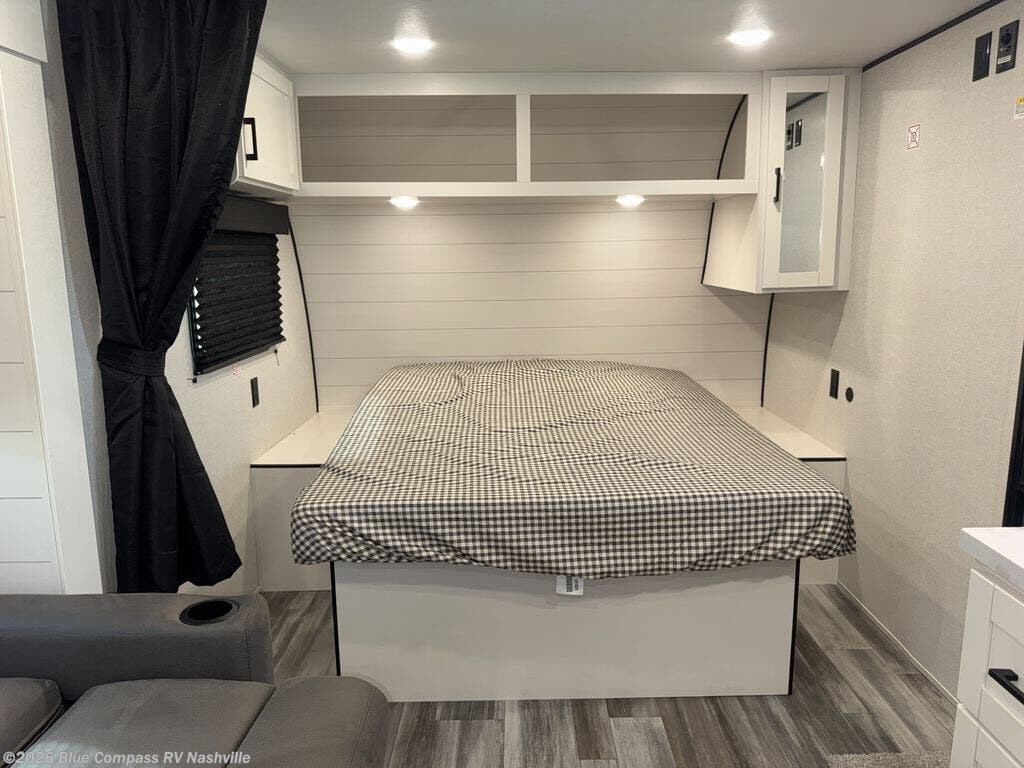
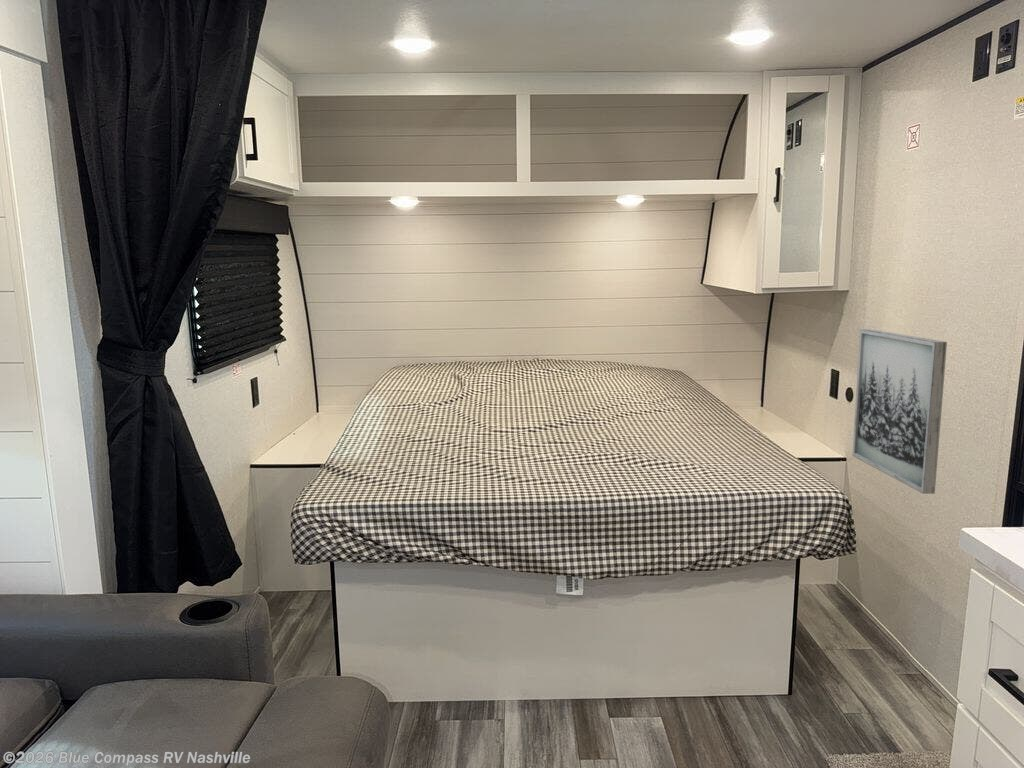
+ wall art (894, 405)
